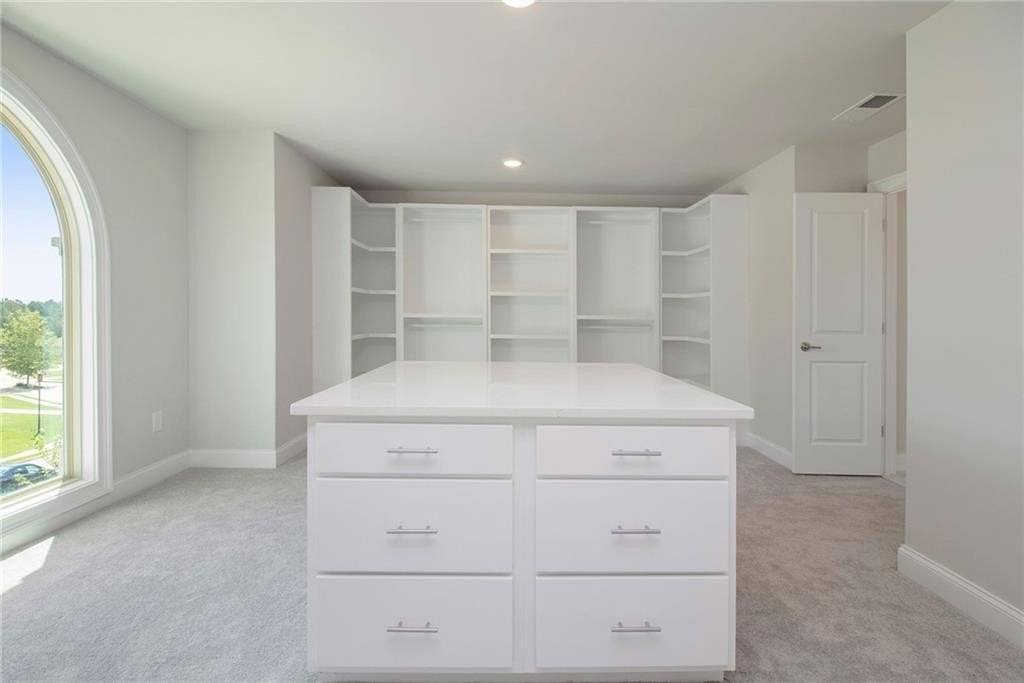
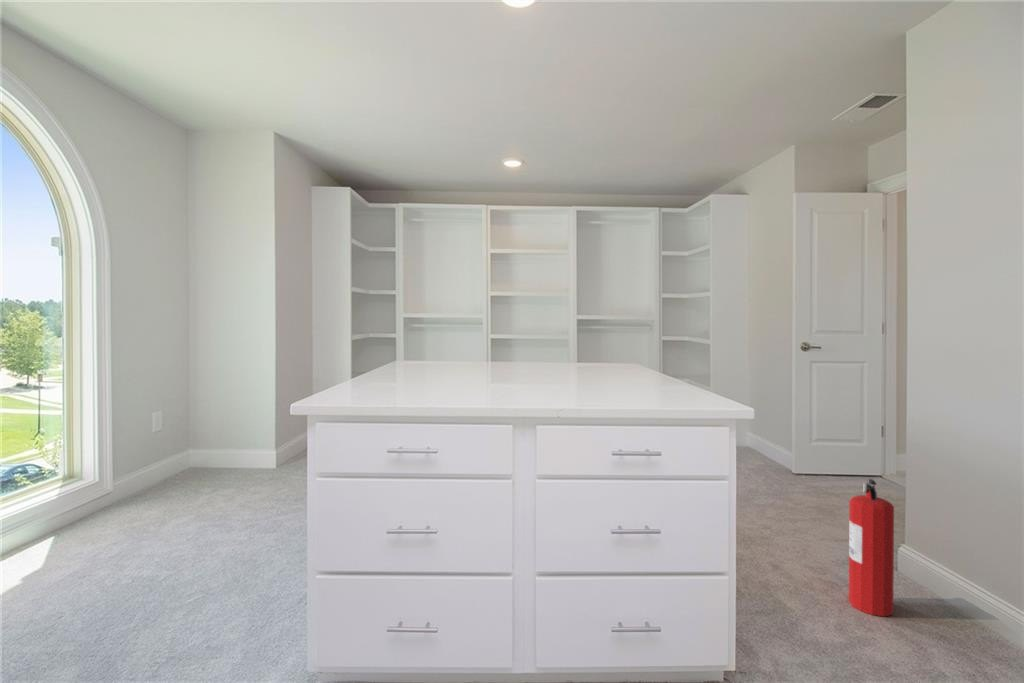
+ fire extinguisher (870, 541)
